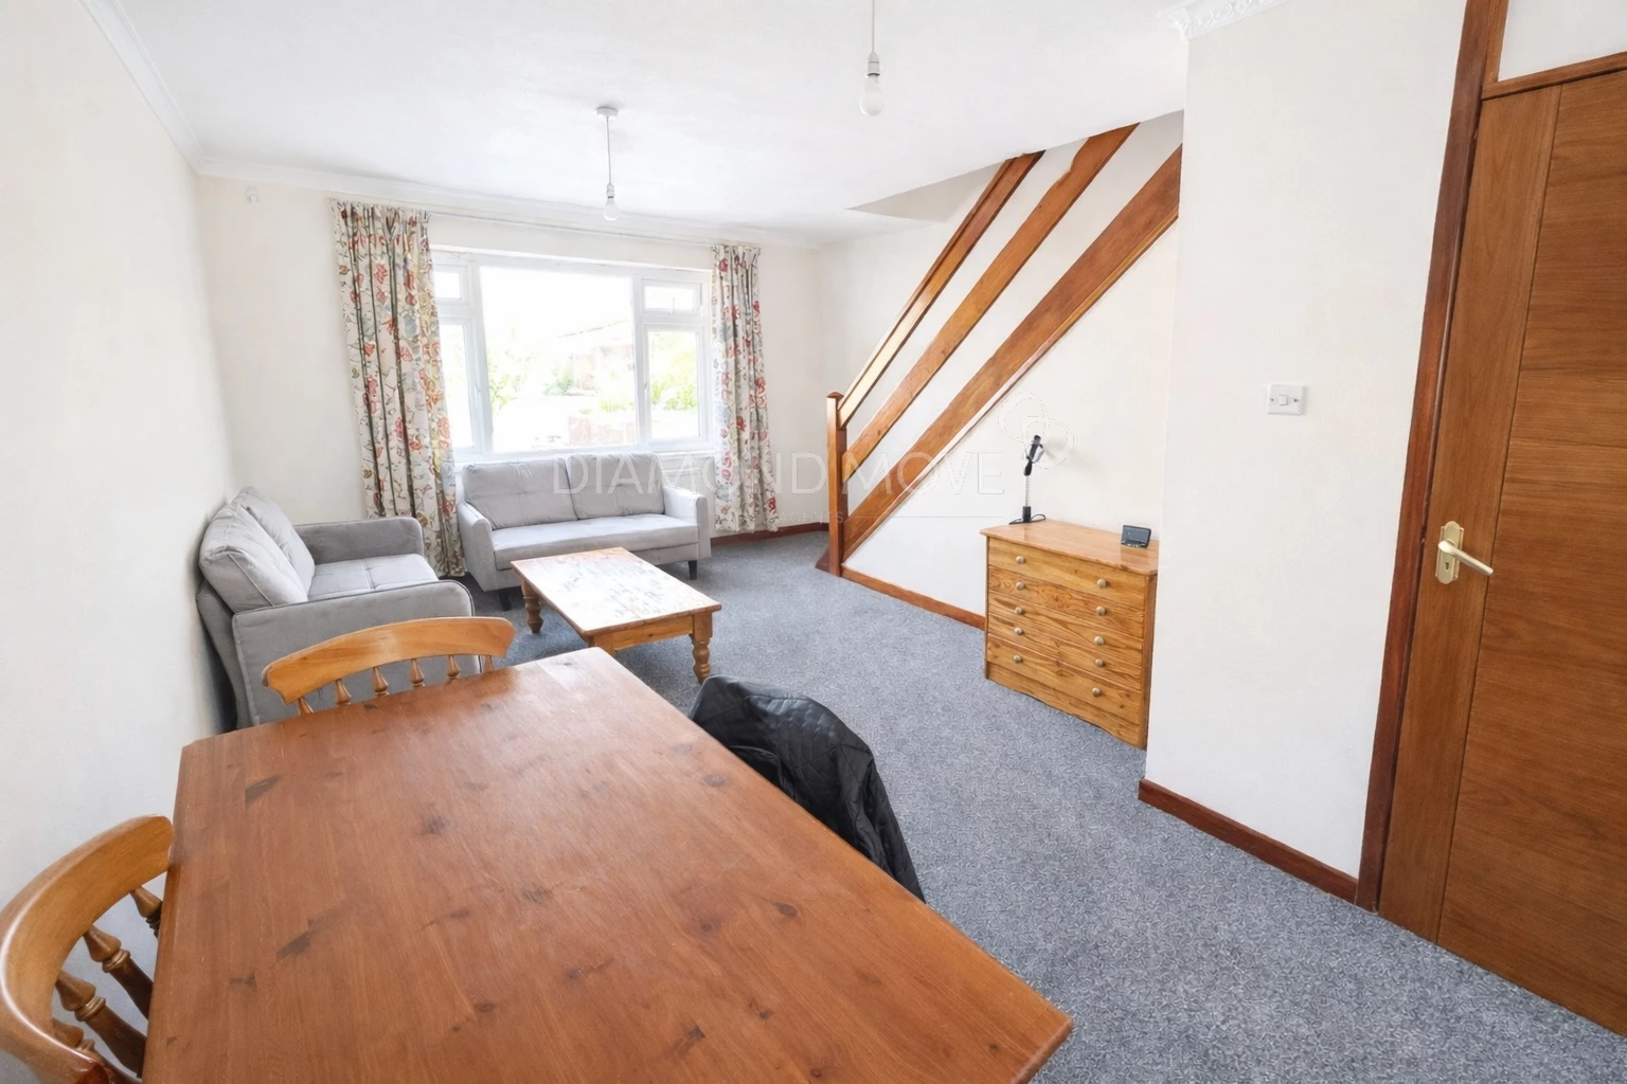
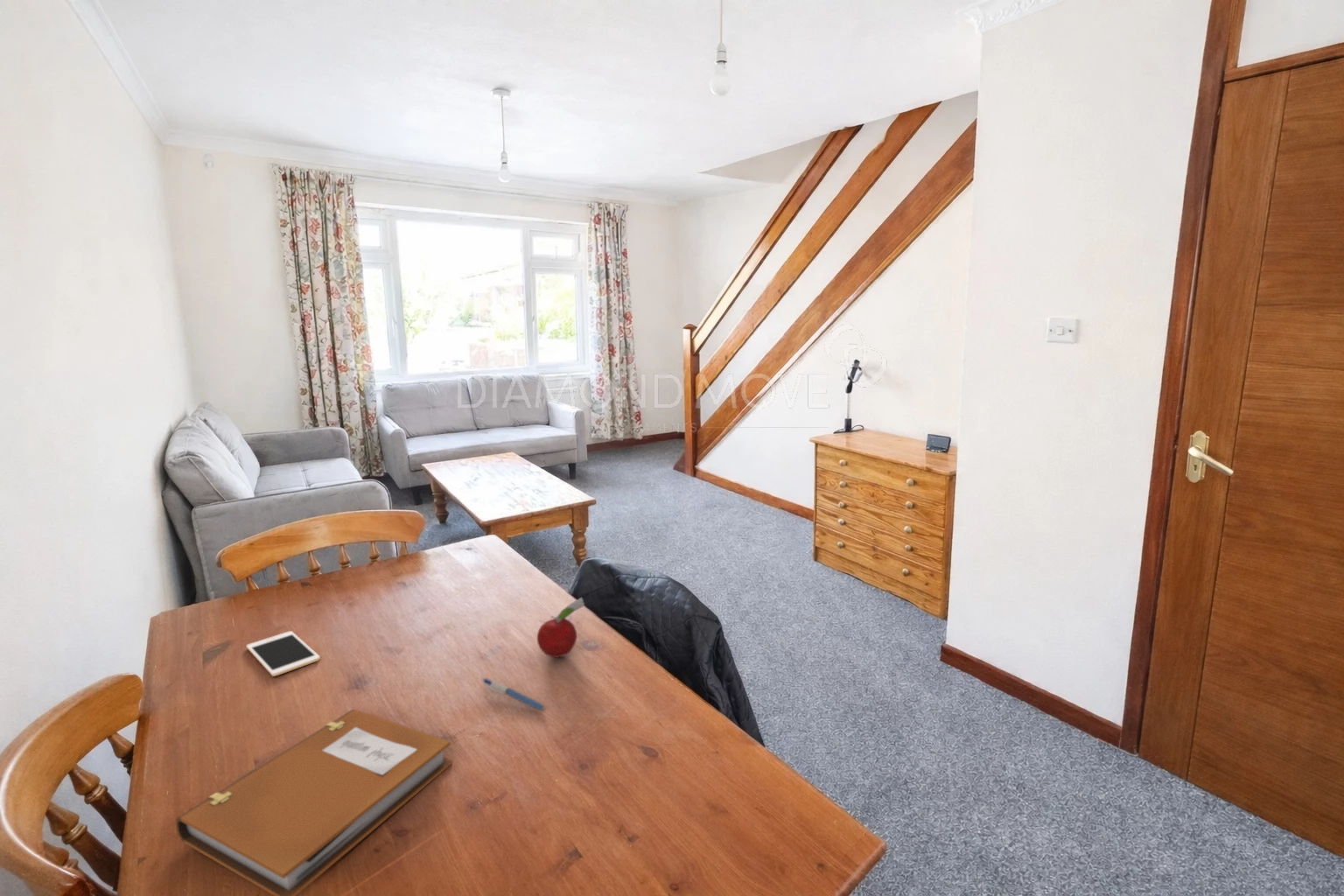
+ cell phone (283, 652)
+ fruit (560, 627)
+ notebook (328, 783)
+ pen (512, 694)
